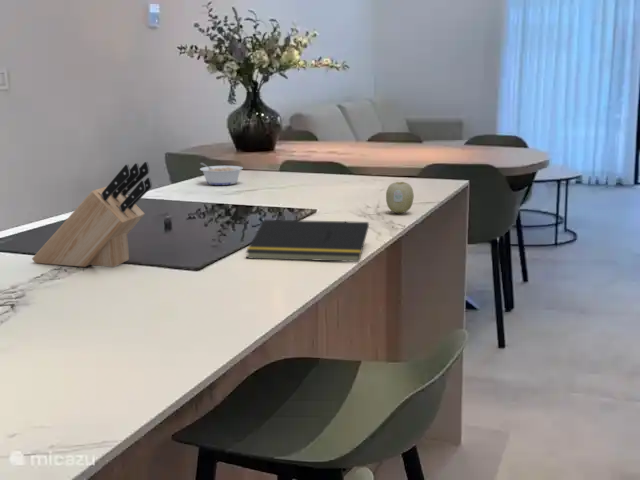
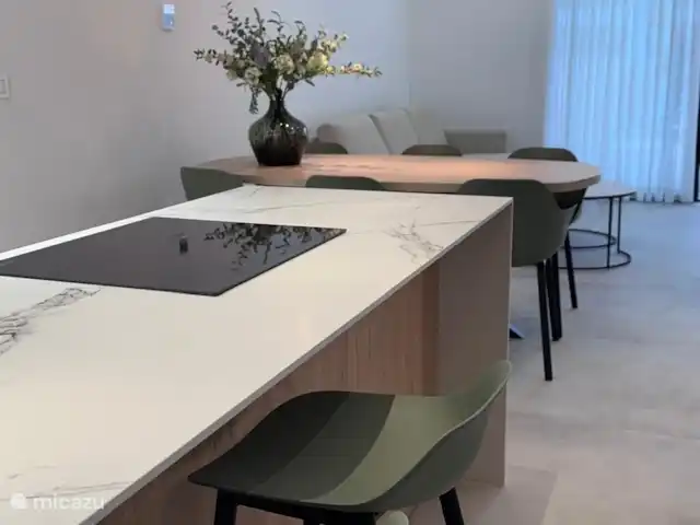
- fruit (399, 197)
- knife block (94, 212)
- notepad (309, 239)
- legume (220, 174)
